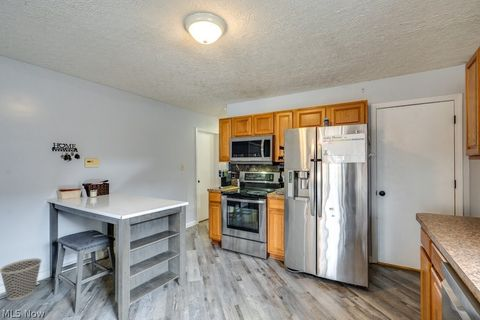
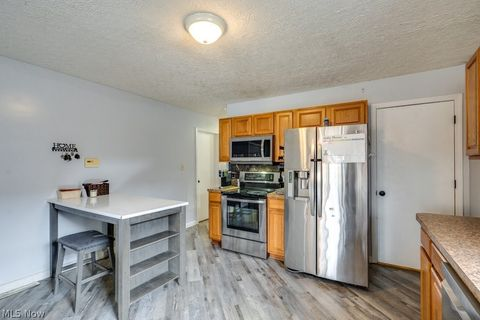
- wastebasket (21, 279)
